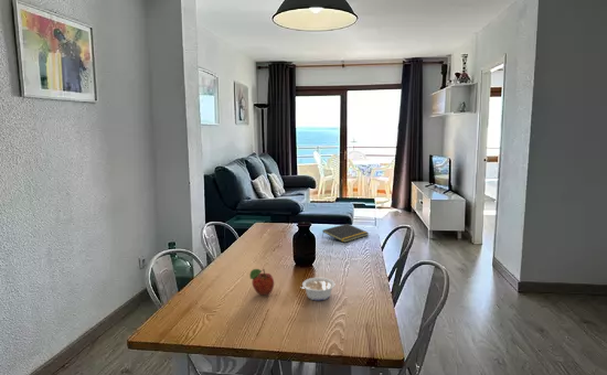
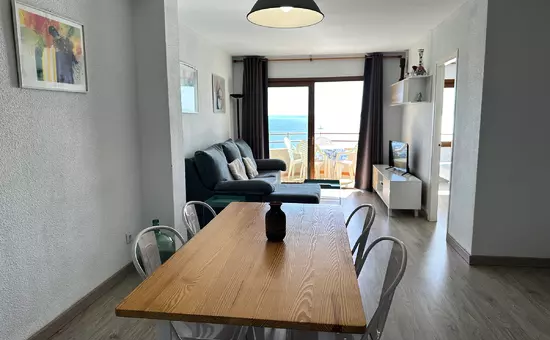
- notepad (345, 232)
- legume (318, 289)
- fruit (262, 281)
